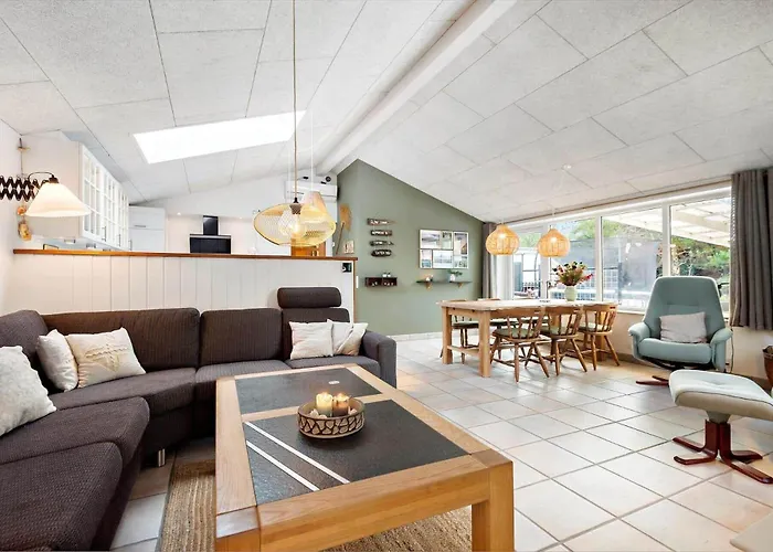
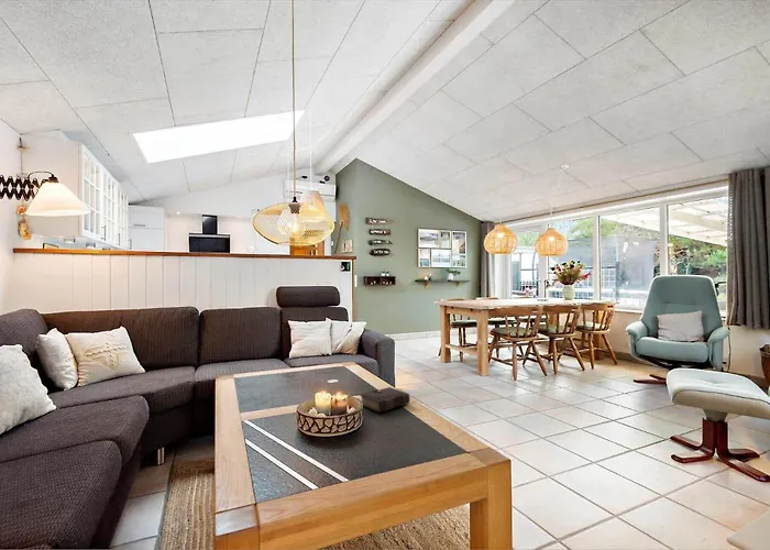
+ book (389, 397)
